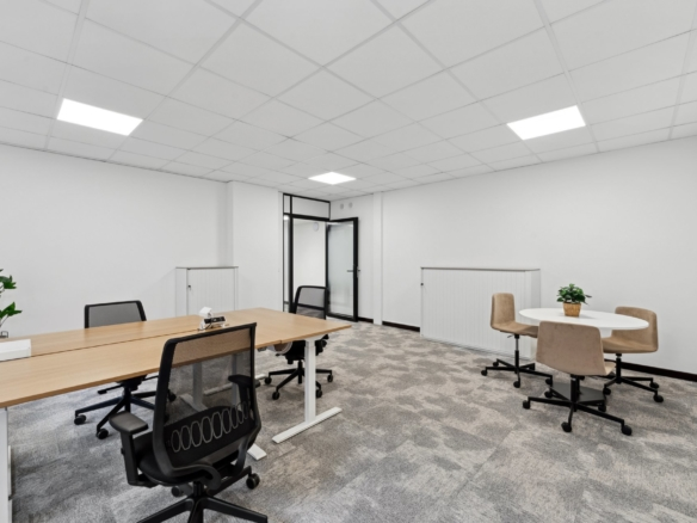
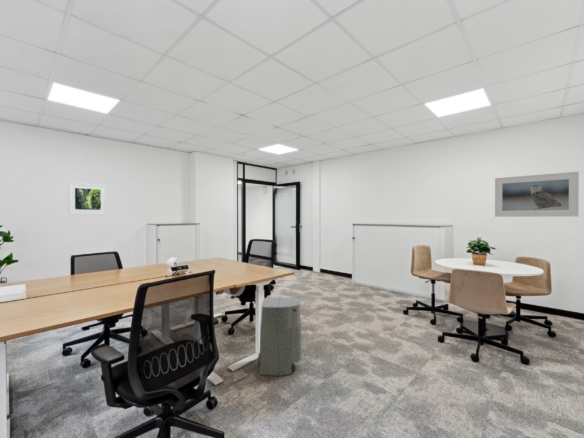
+ air purifier (279, 334)
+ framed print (533, 195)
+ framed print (88, 199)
